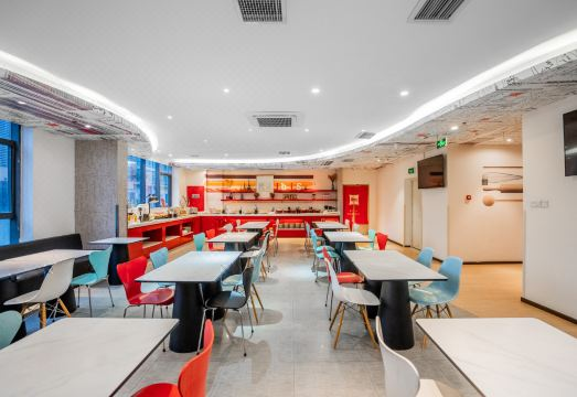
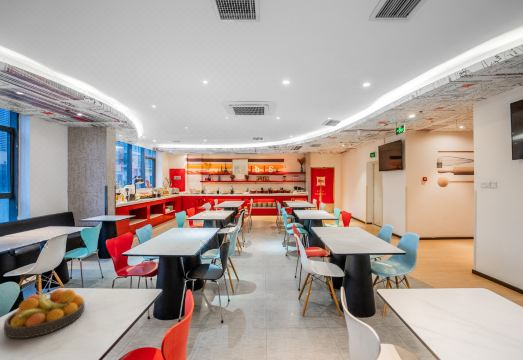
+ fruit bowl (47, 306)
